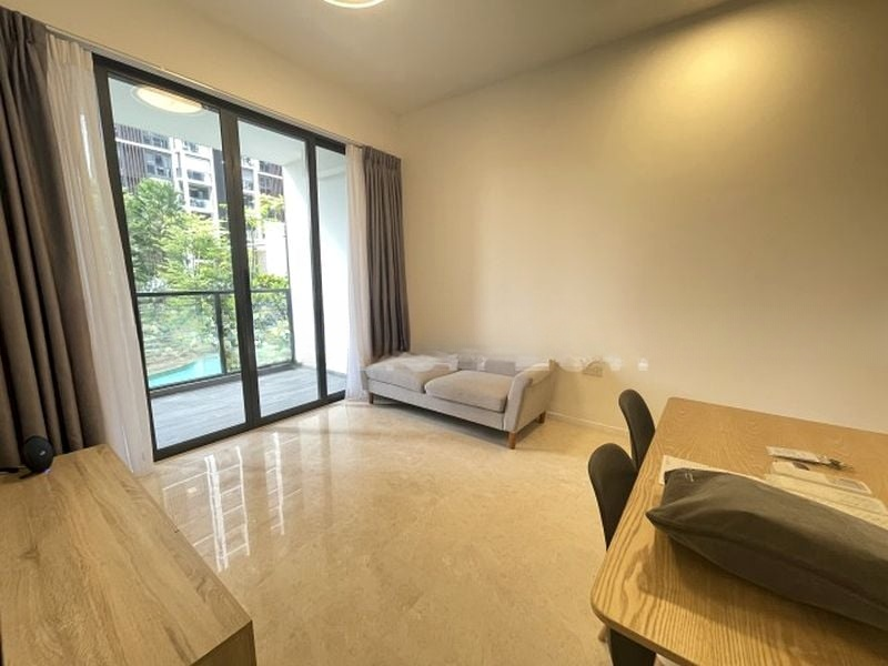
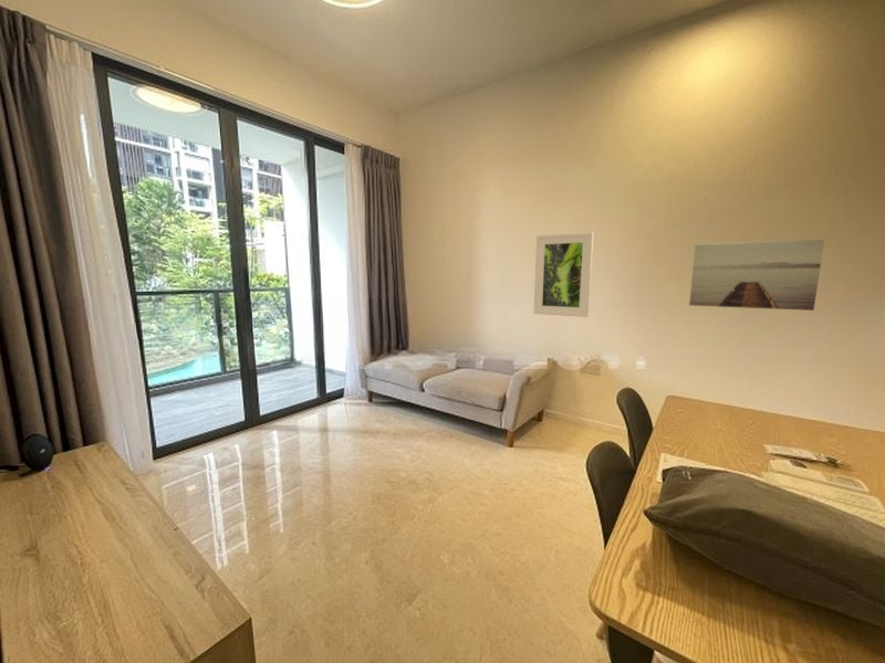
+ wall art (750, 275)
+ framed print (561, 275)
